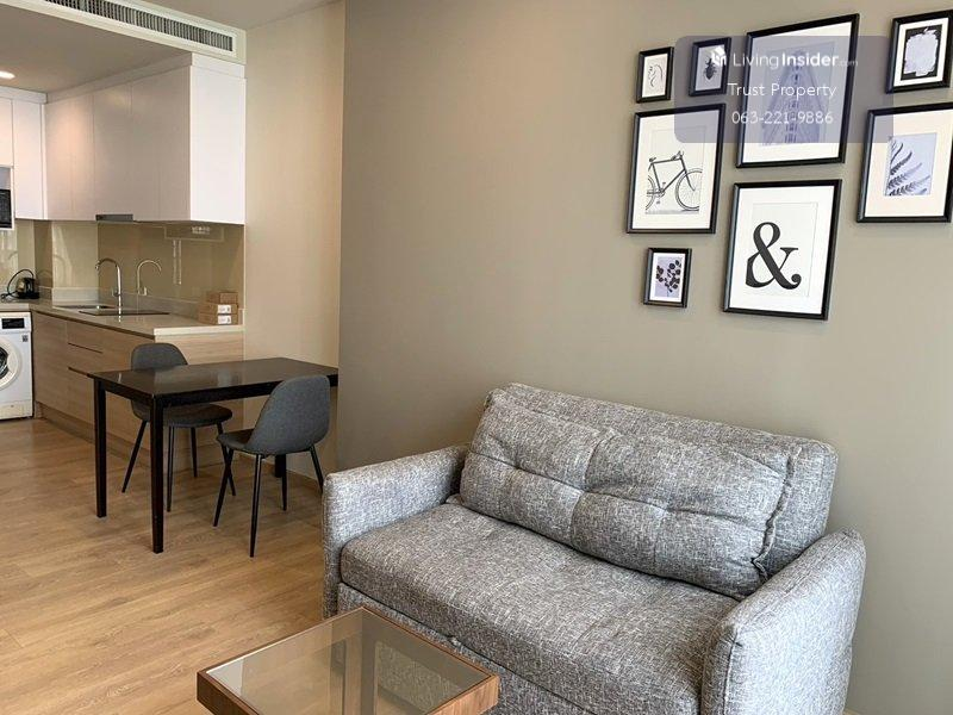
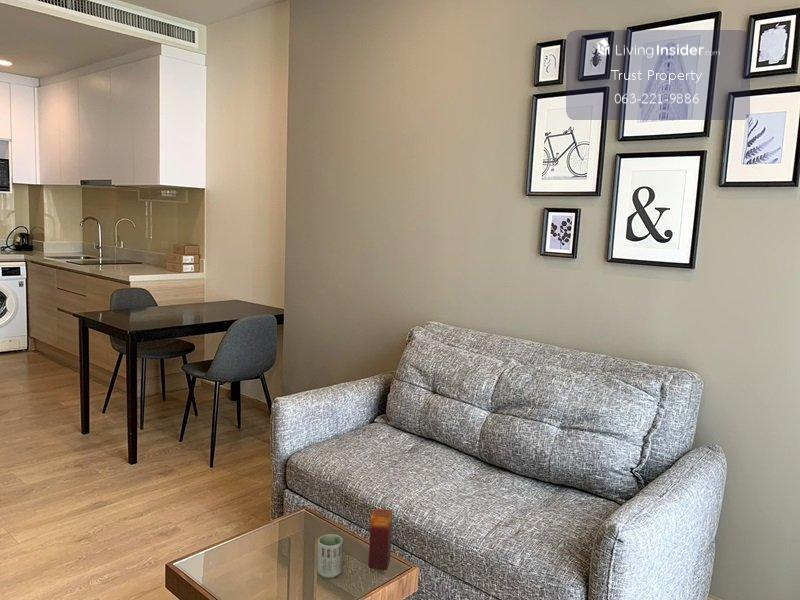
+ candle (380, 538)
+ cup (330, 556)
